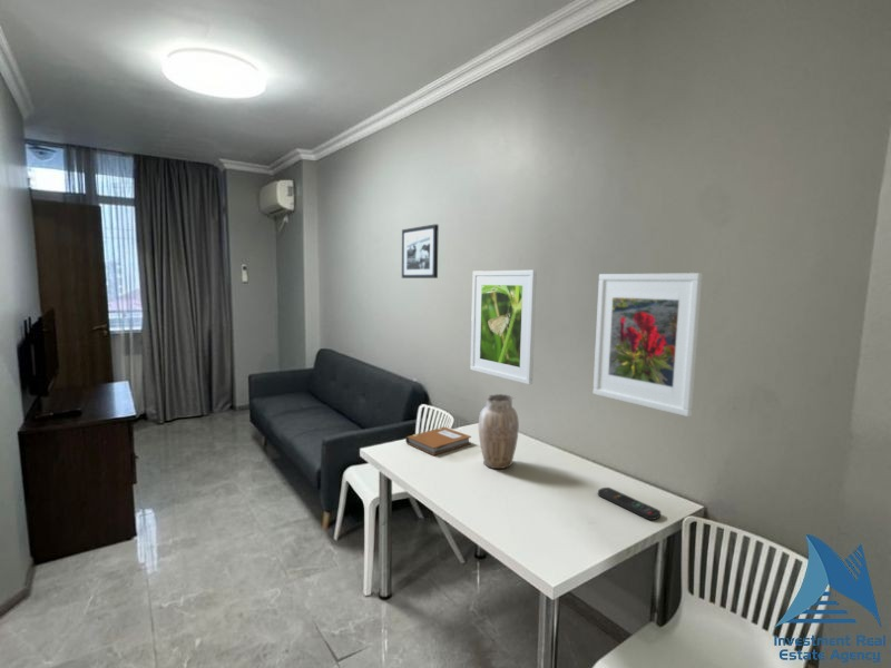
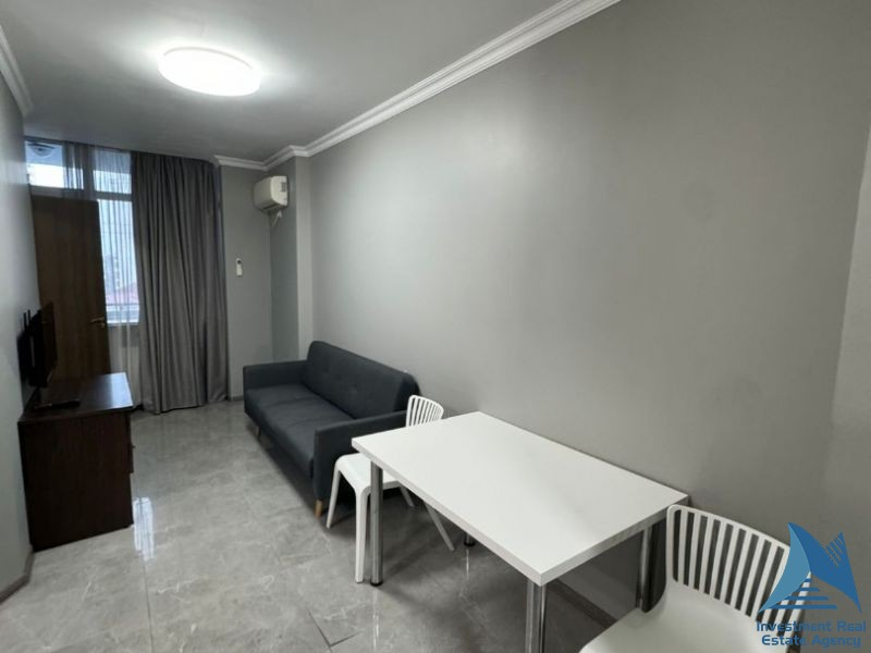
- picture frame (419, 253)
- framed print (500, 324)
- vase (498, 430)
- notebook (439, 439)
- remote control (627, 502)
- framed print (642, 340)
